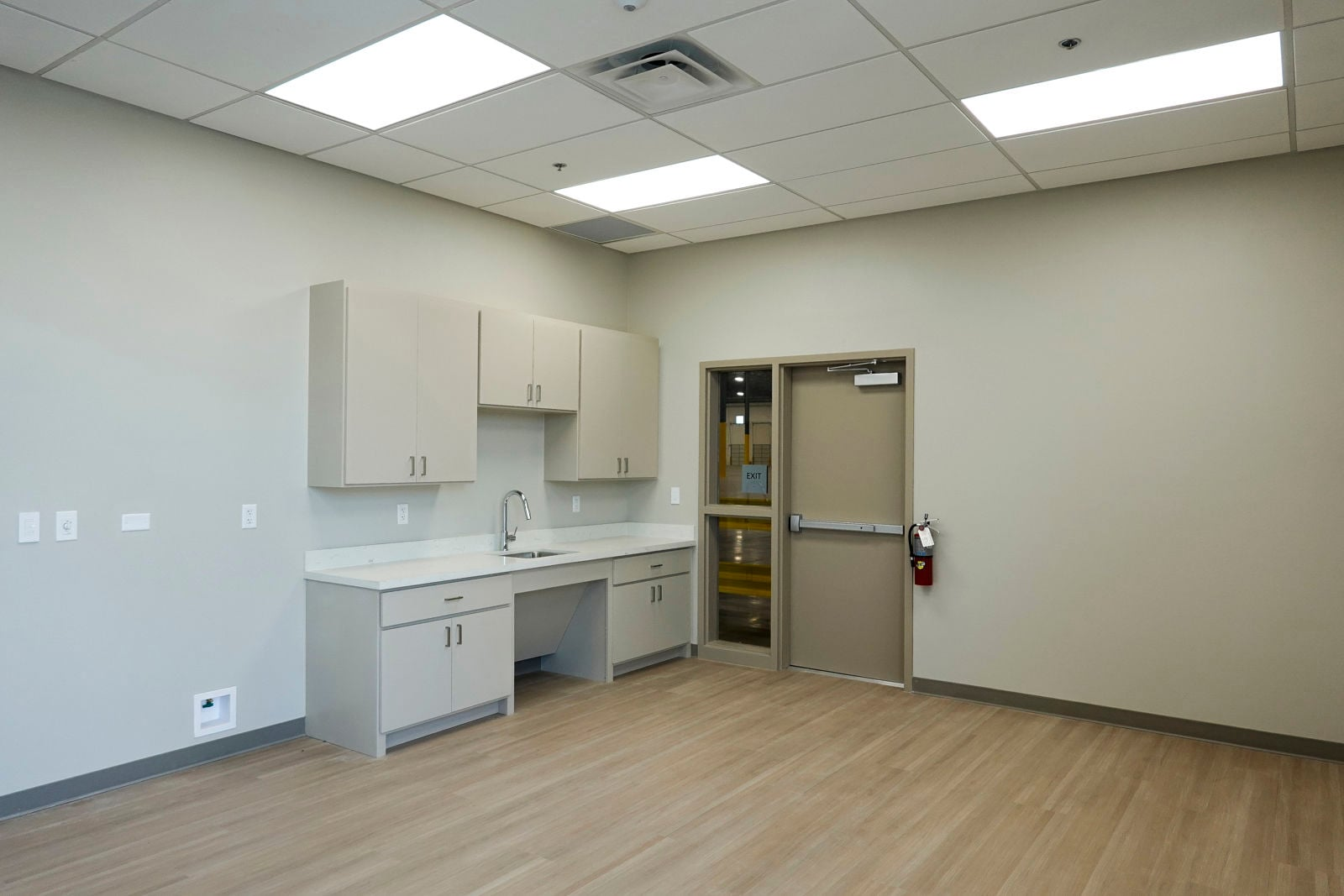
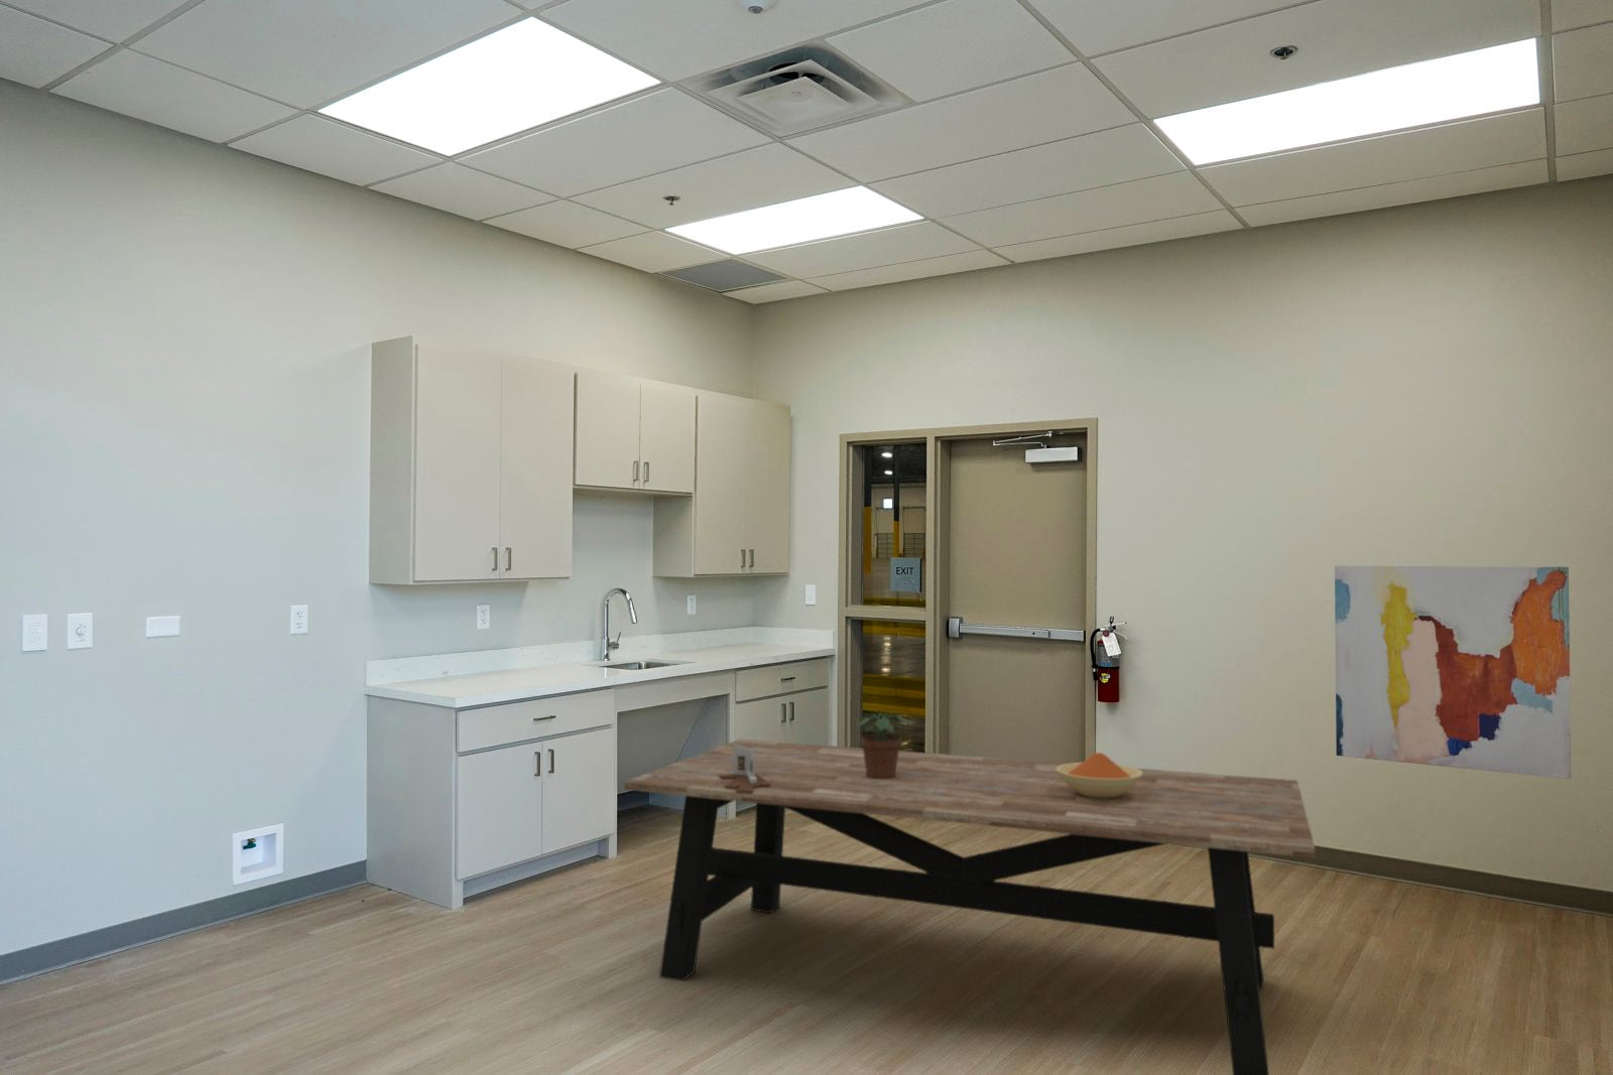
+ potted plant (882, 745)
+ bowl (1099, 773)
+ dining table (961, 878)
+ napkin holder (742, 764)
+ wall art (1446, 666)
